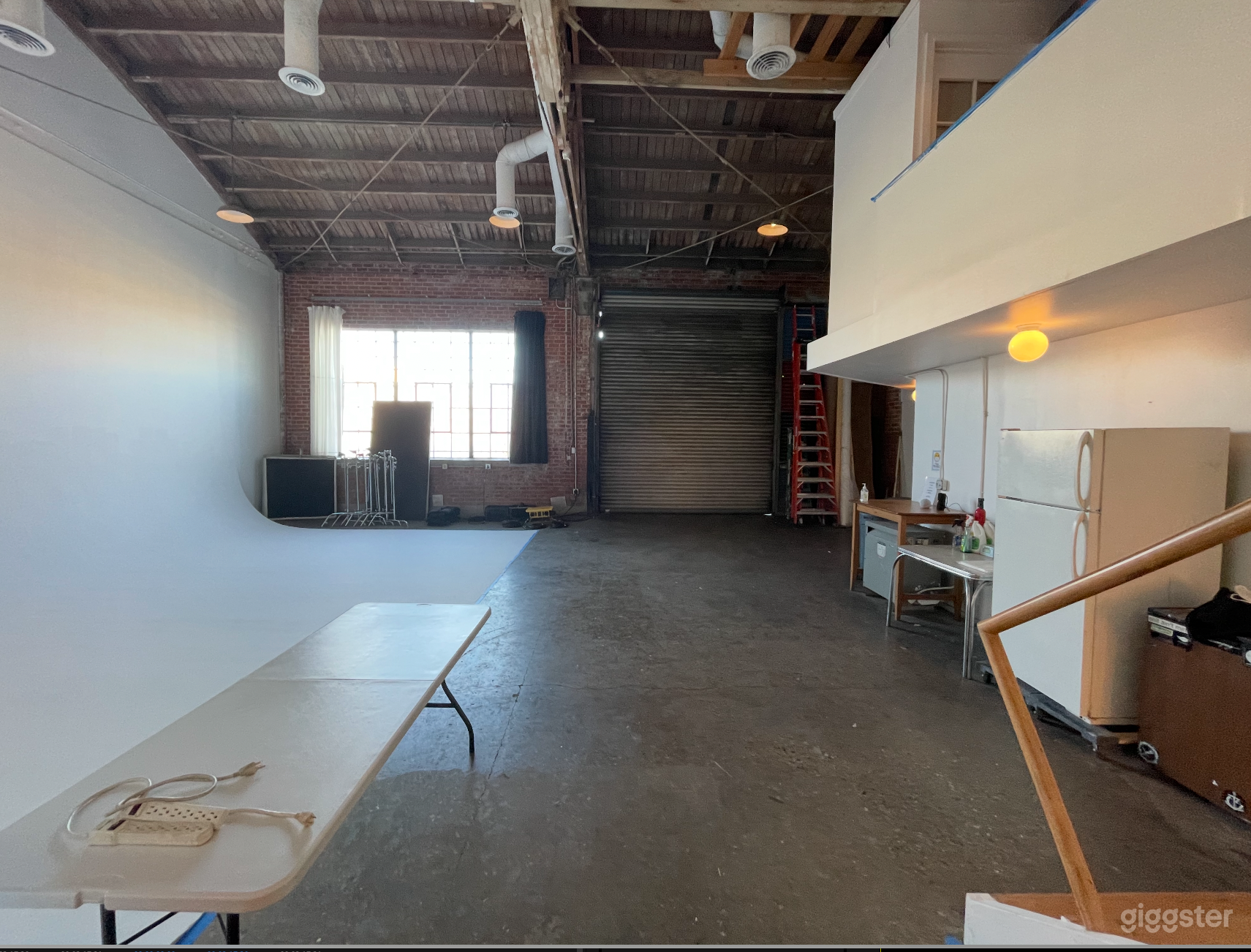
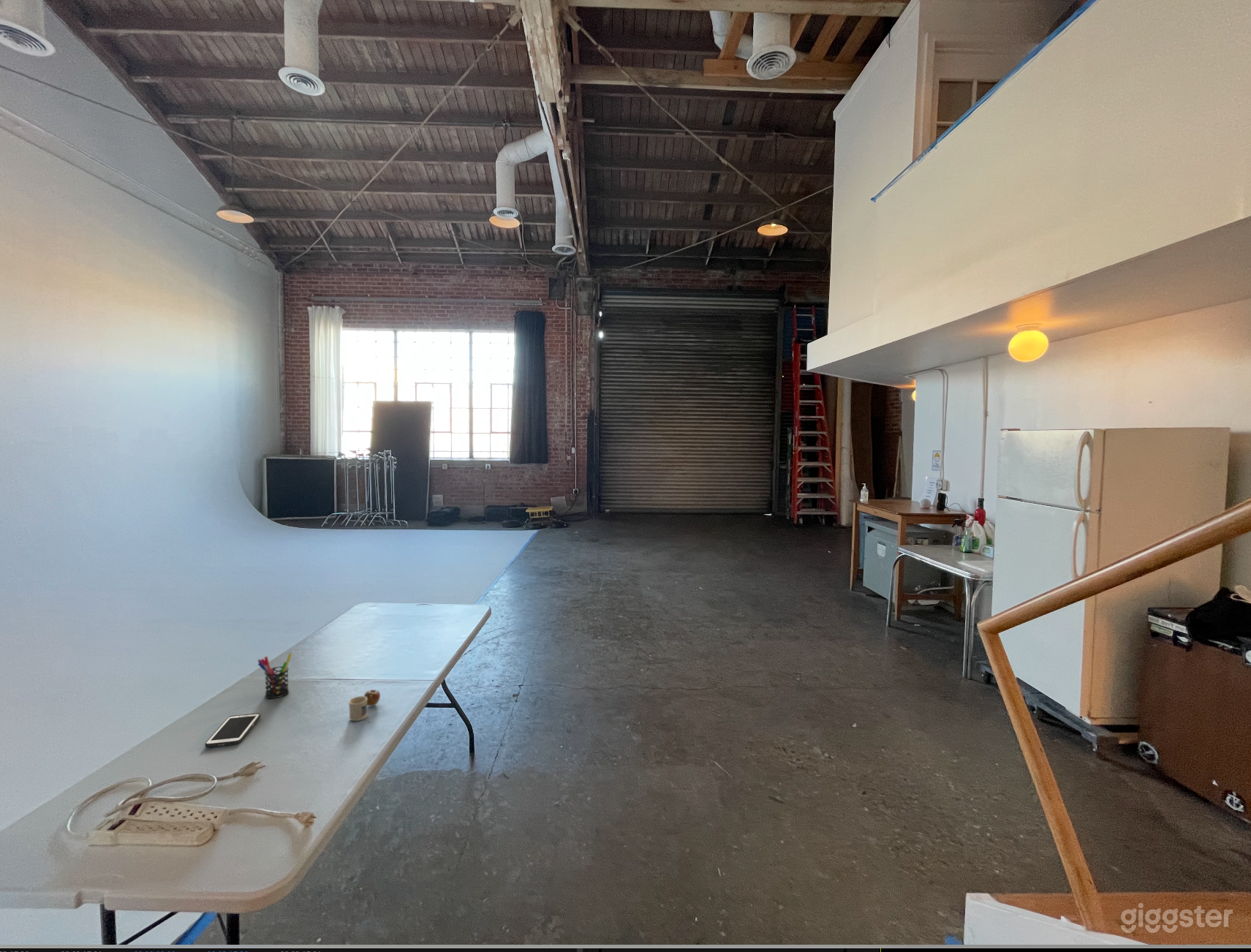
+ pen holder (276, 674)
+ mug (365, 702)
+ cell phone (234, 729)
